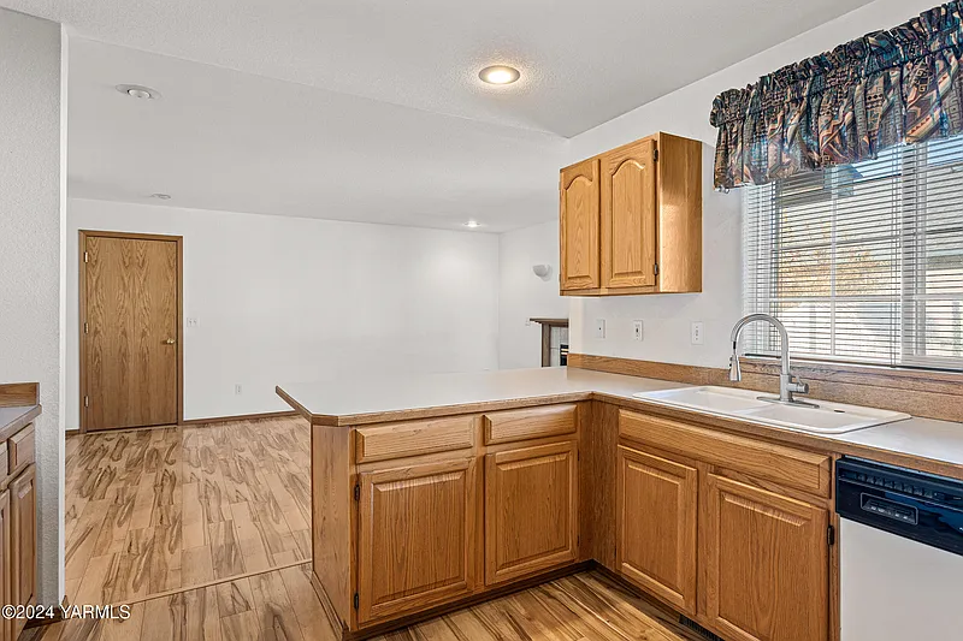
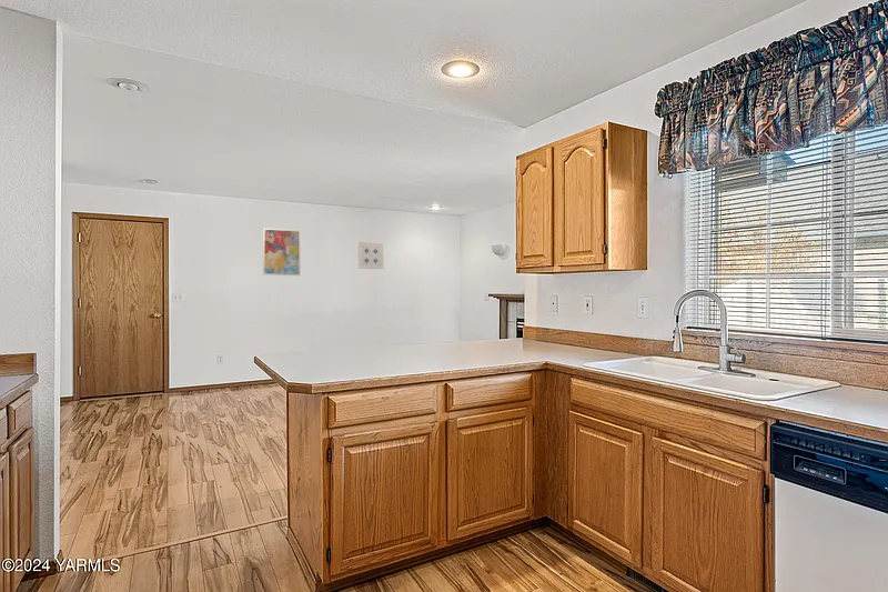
+ wall art (371, 255)
+ wall art (281, 252)
